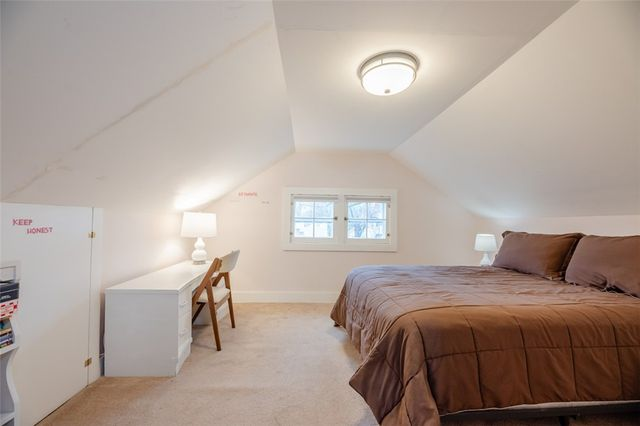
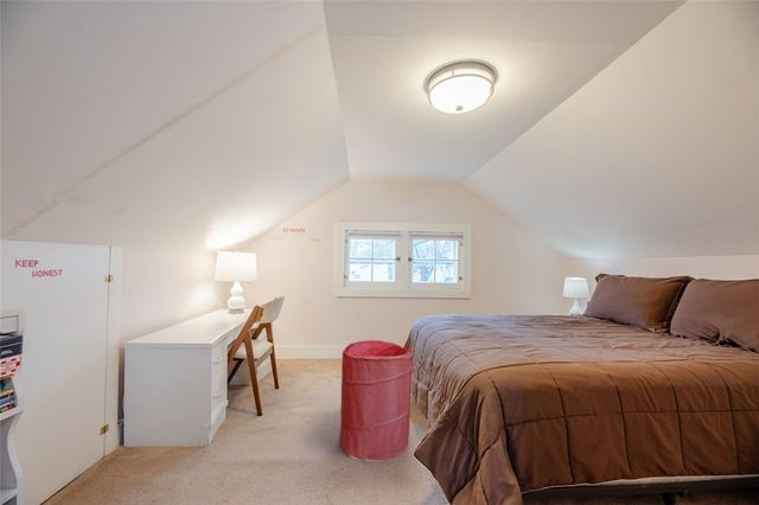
+ laundry hamper (376, 392)
